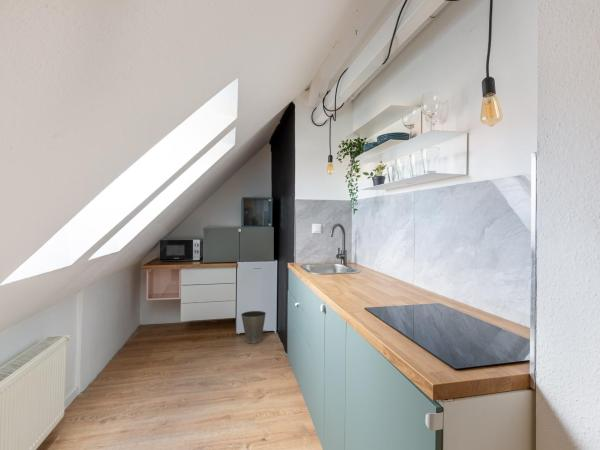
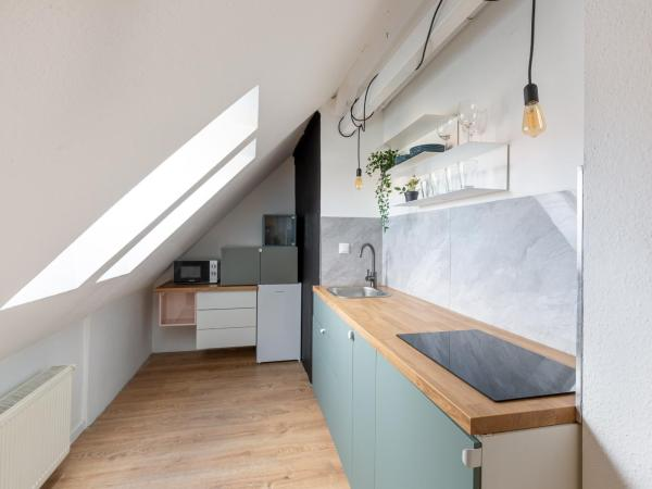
- waste basket (253, 327)
